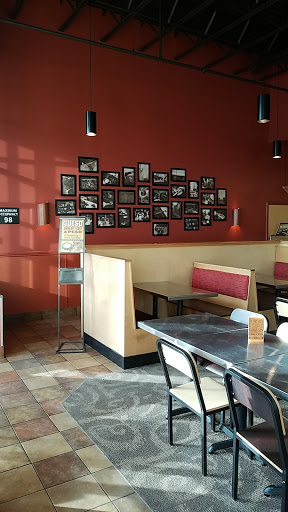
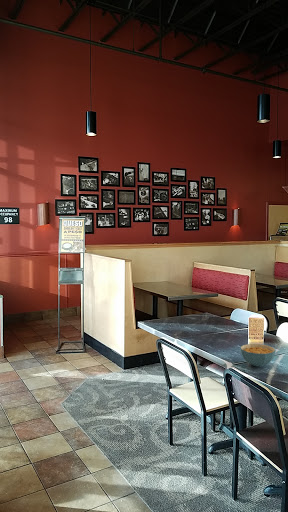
+ cereal bowl (257, 356)
